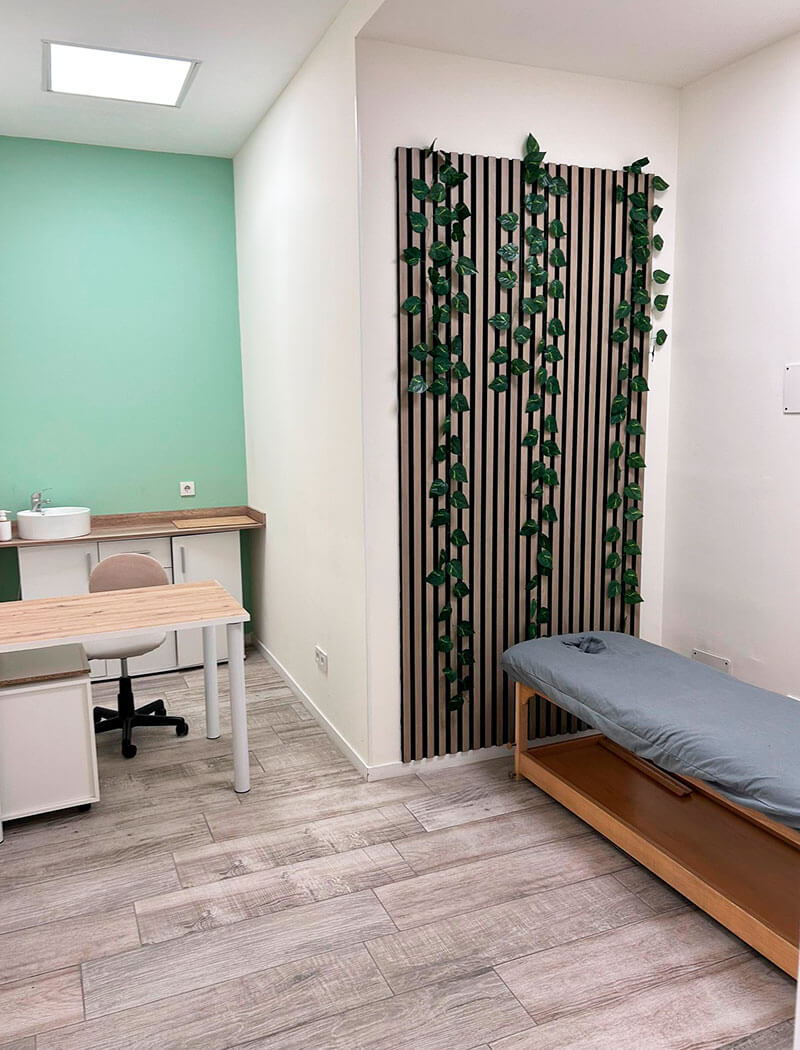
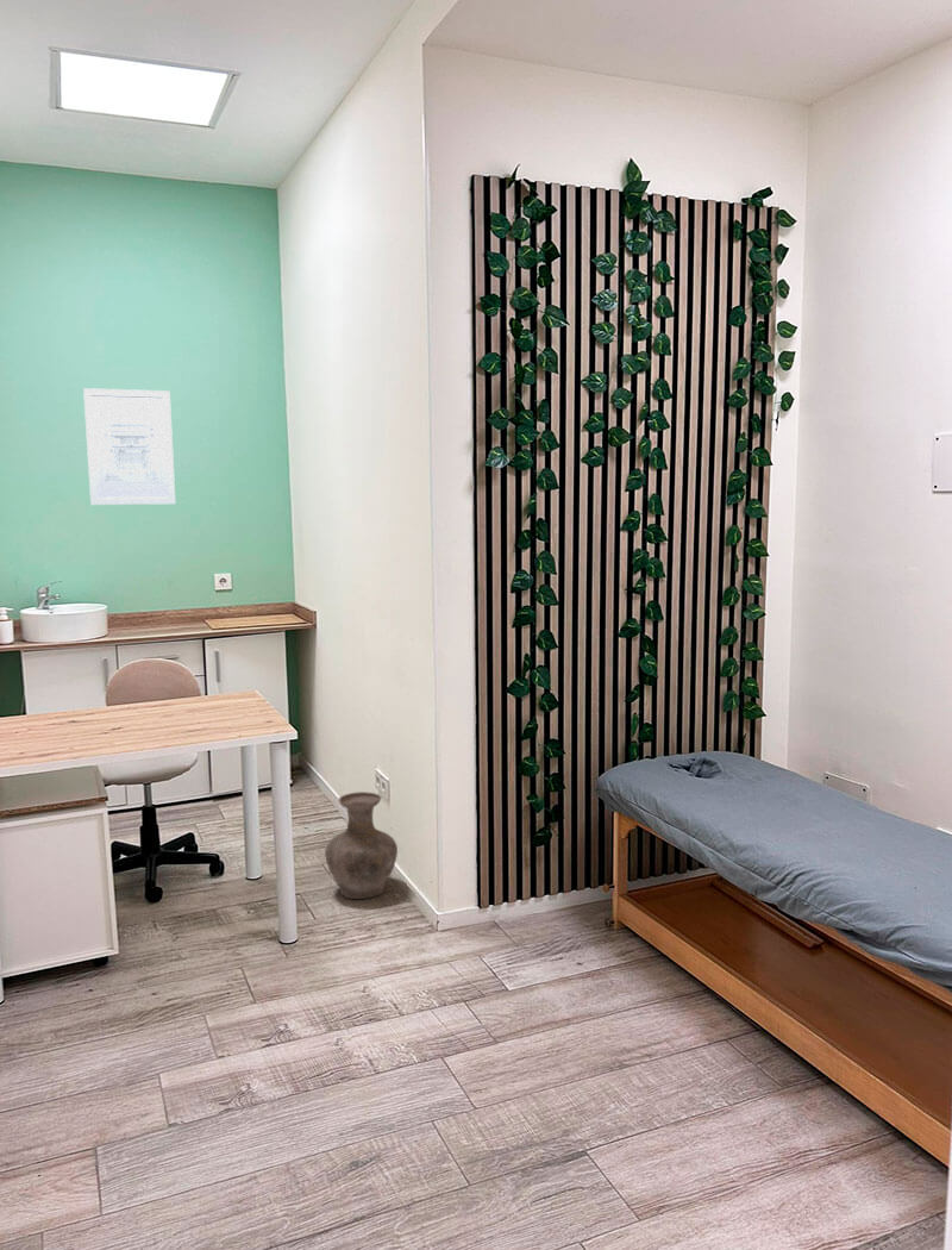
+ wall art (130, 446)
+ vase (361, 844)
